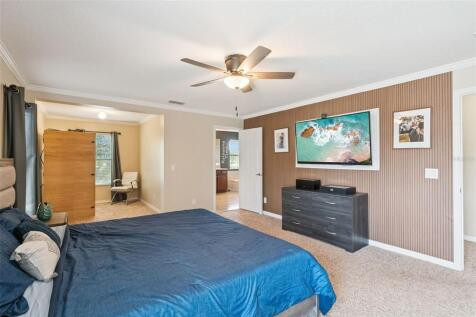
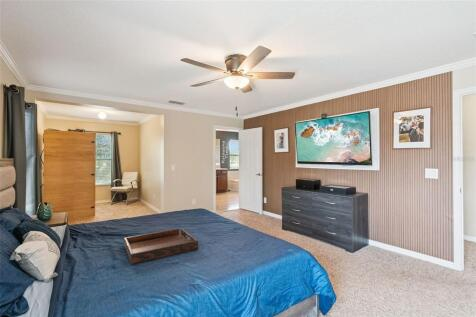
+ serving tray (160, 243)
